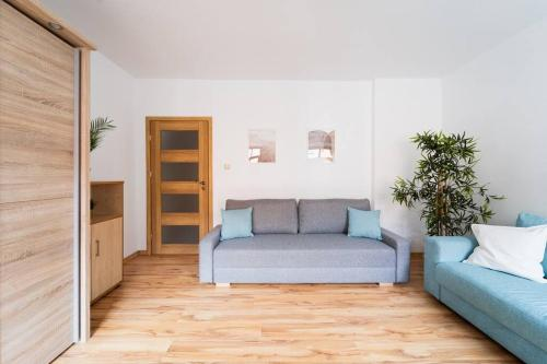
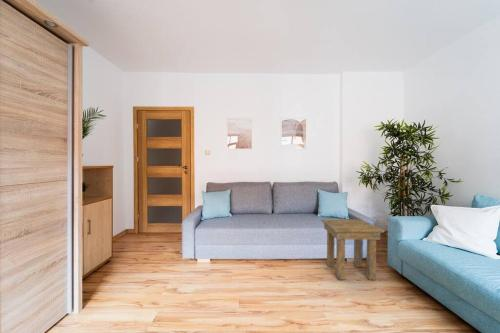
+ side table (354, 248)
